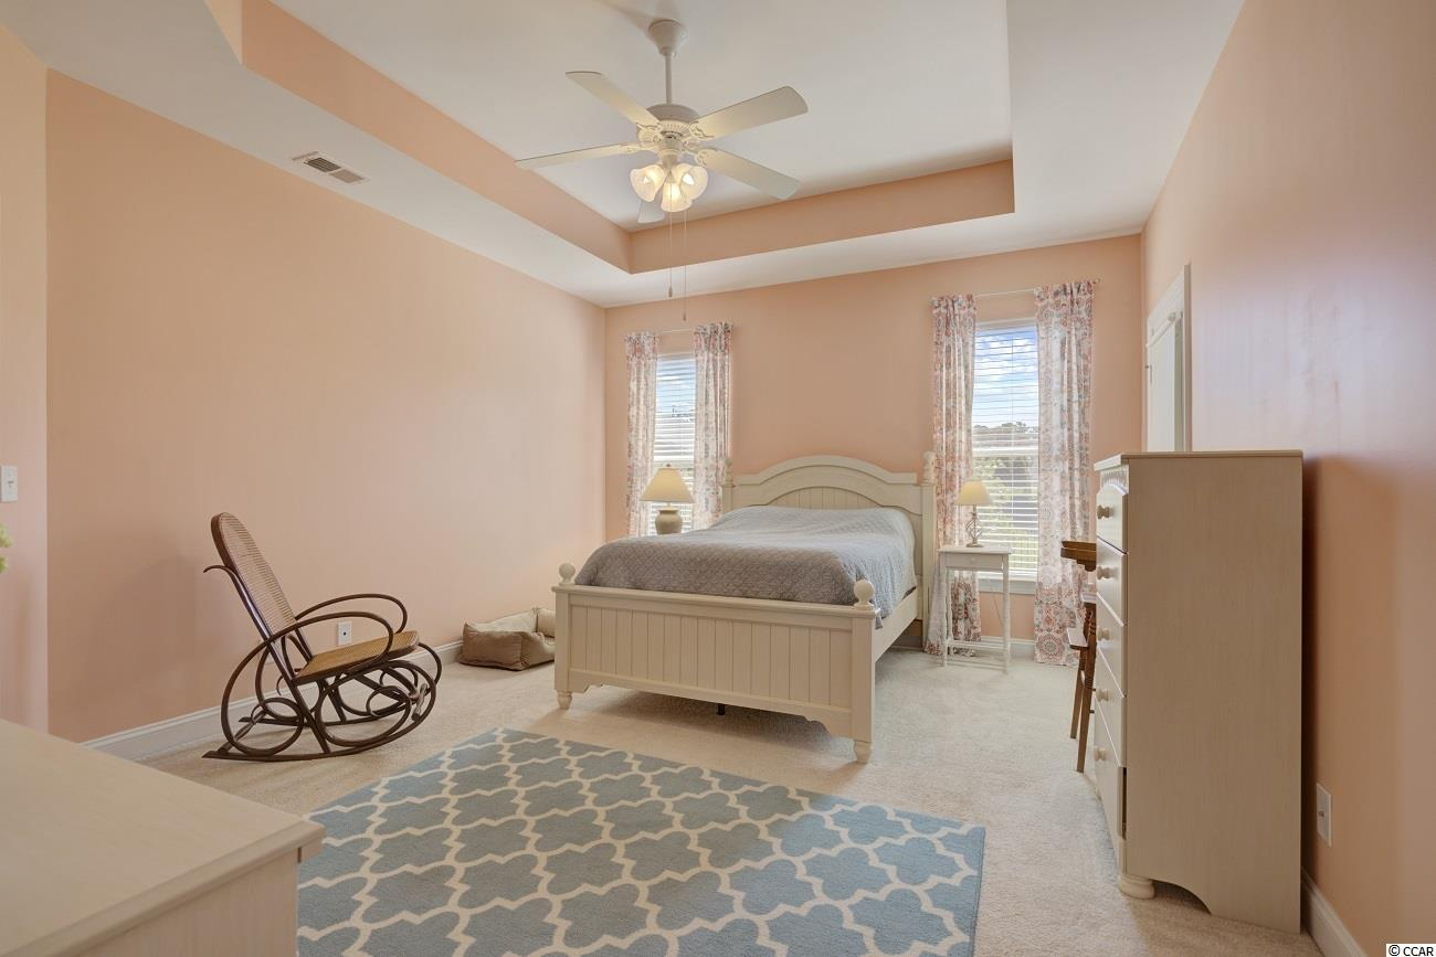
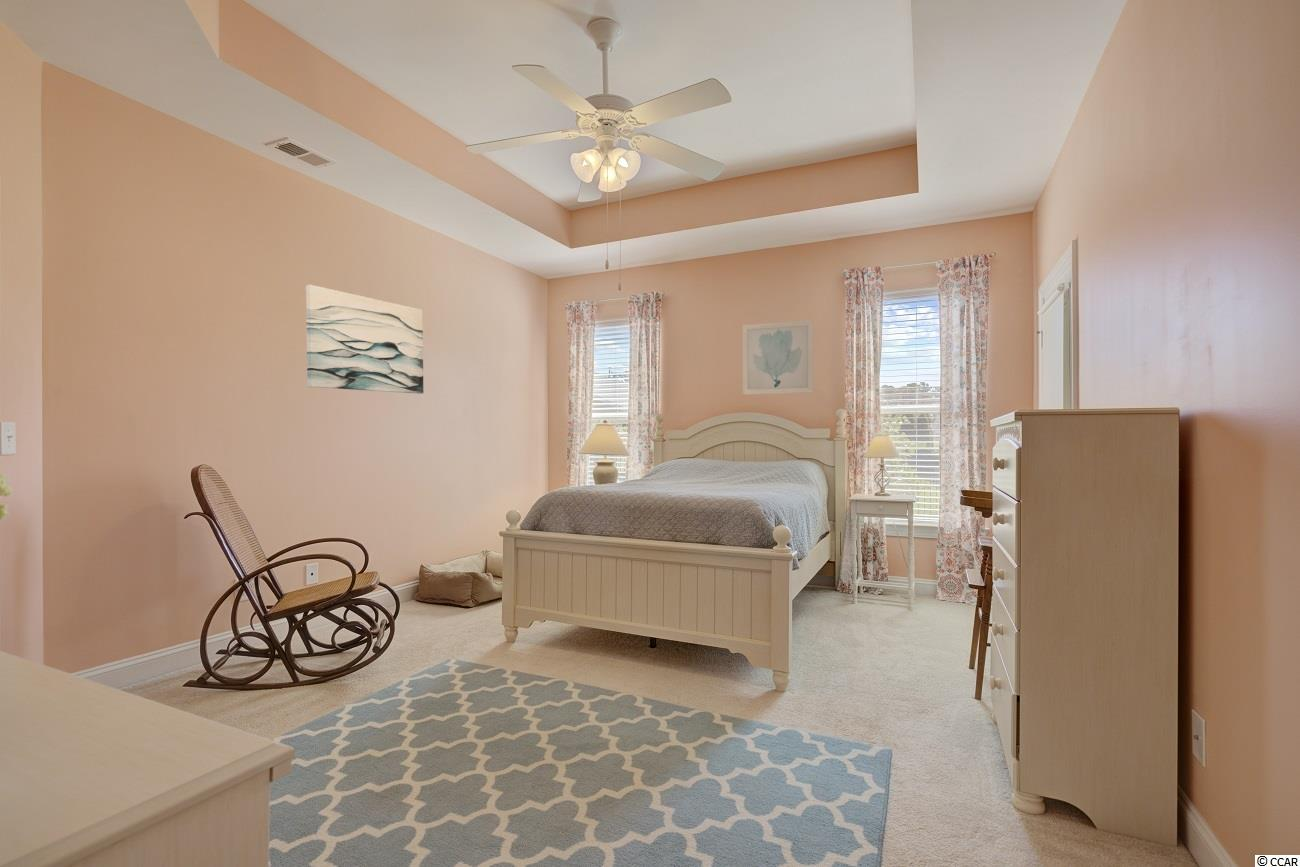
+ wall art (777, 358)
+ wall art (370, 344)
